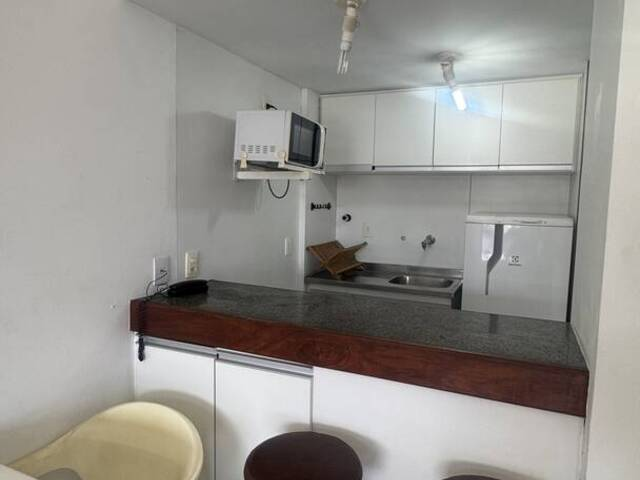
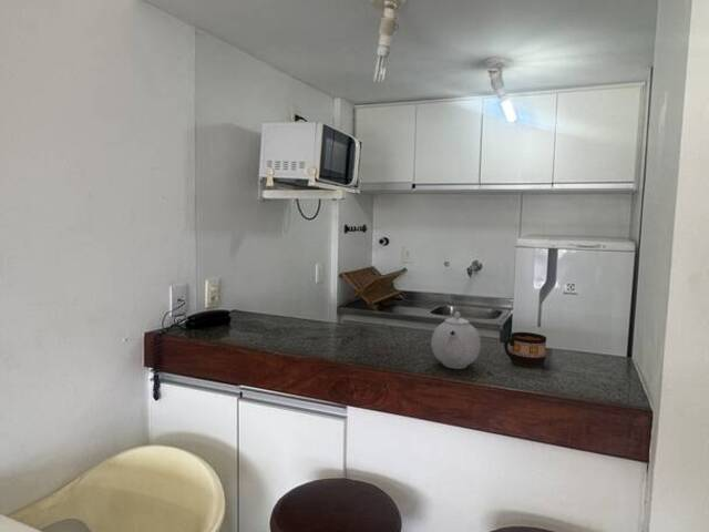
+ teapot (455, 338)
+ cup (525, 349)
